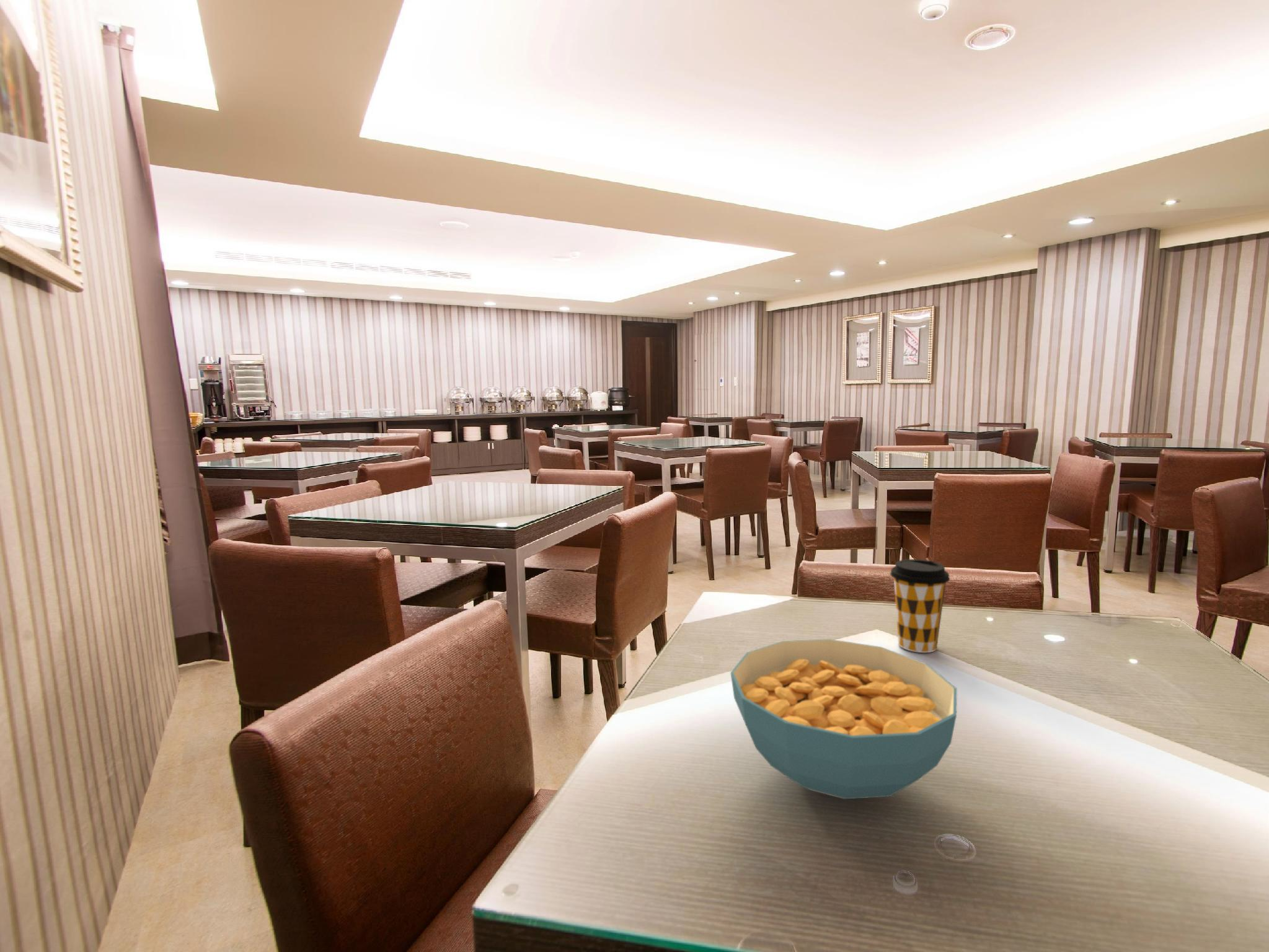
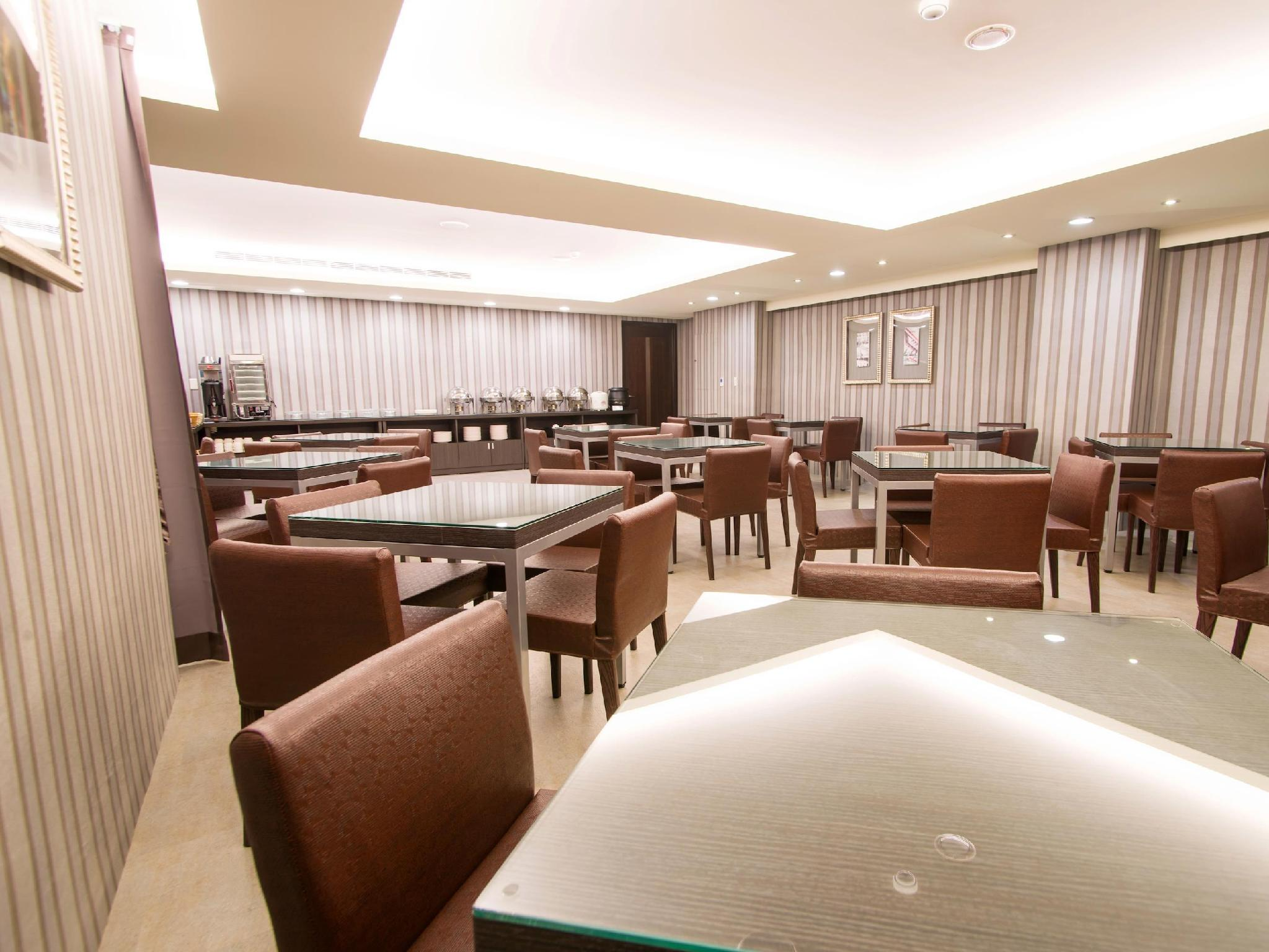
- cereal bowl (838, 729)
- coffee cup (918, 606)
